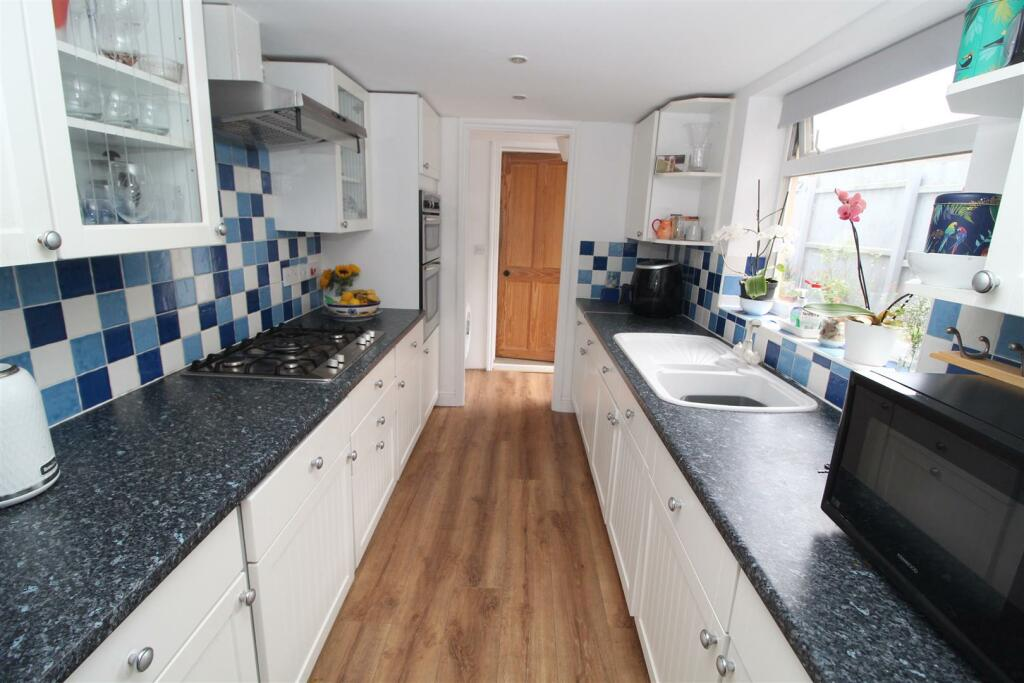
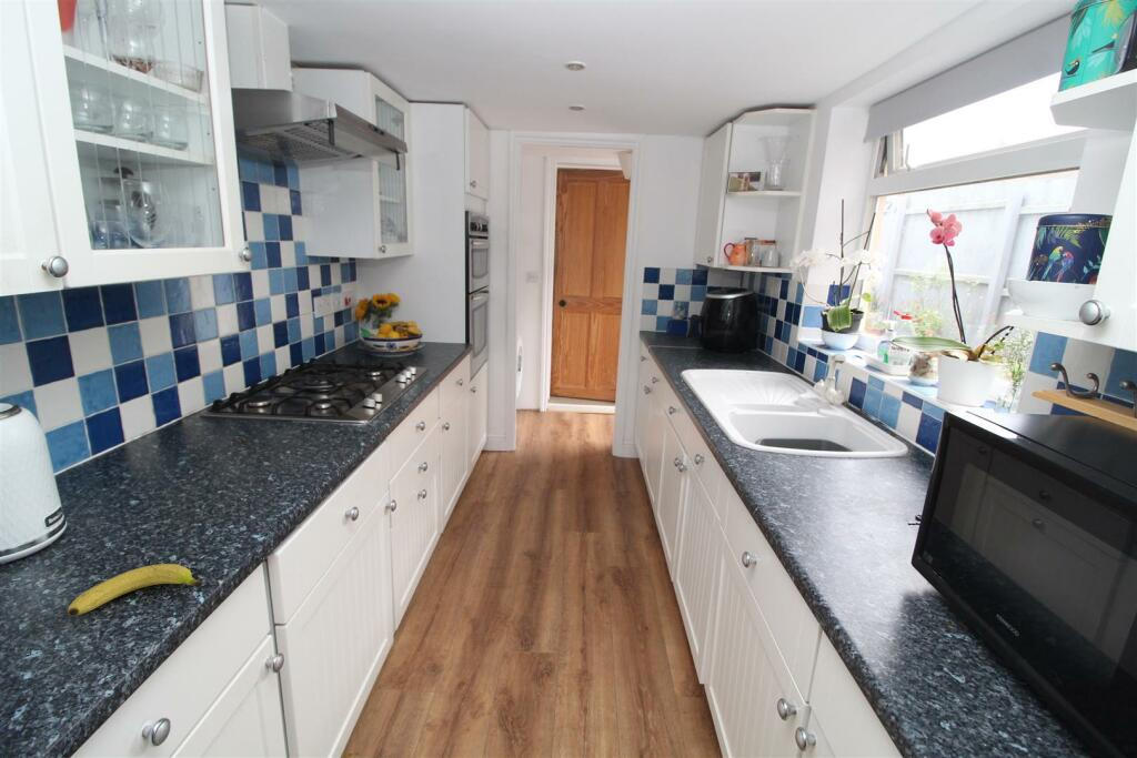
+ fruit (144, 586)
